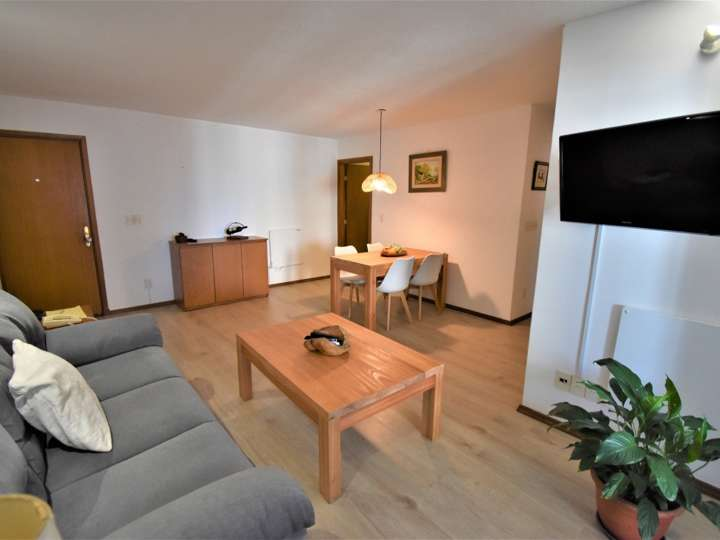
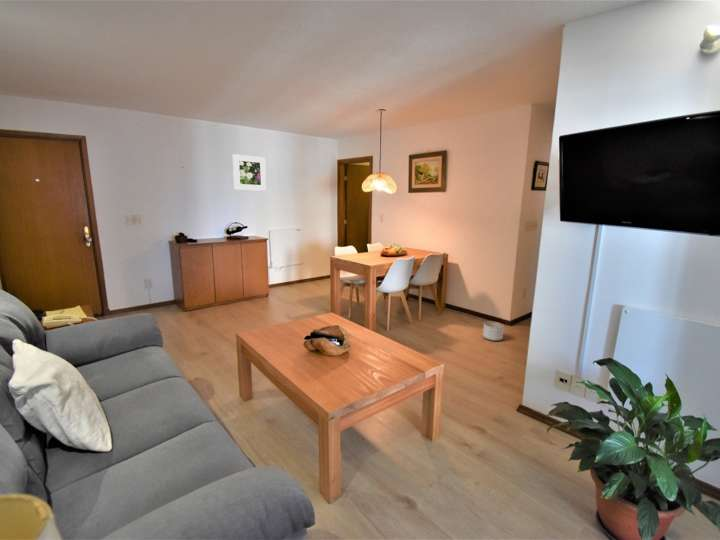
+ planter (493, 331)
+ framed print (250, 173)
